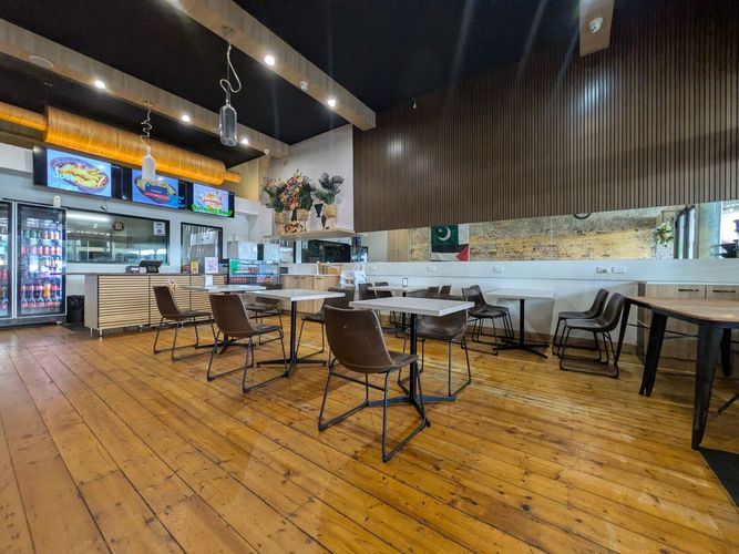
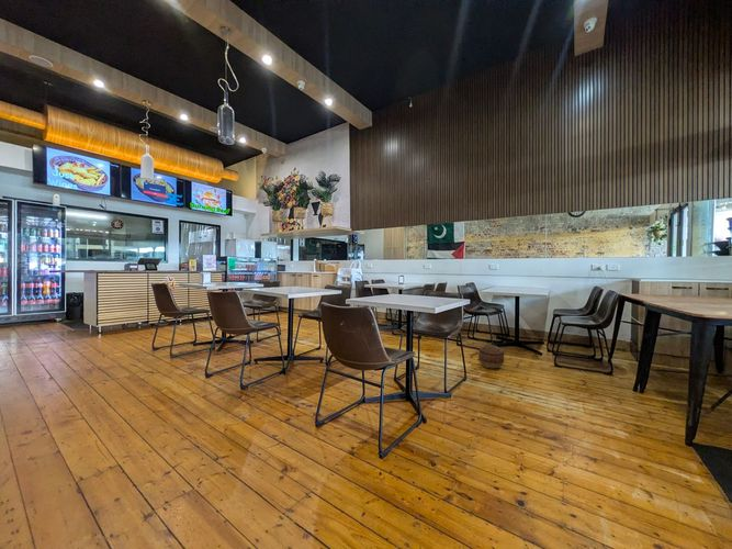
+ basket (491, 356)
